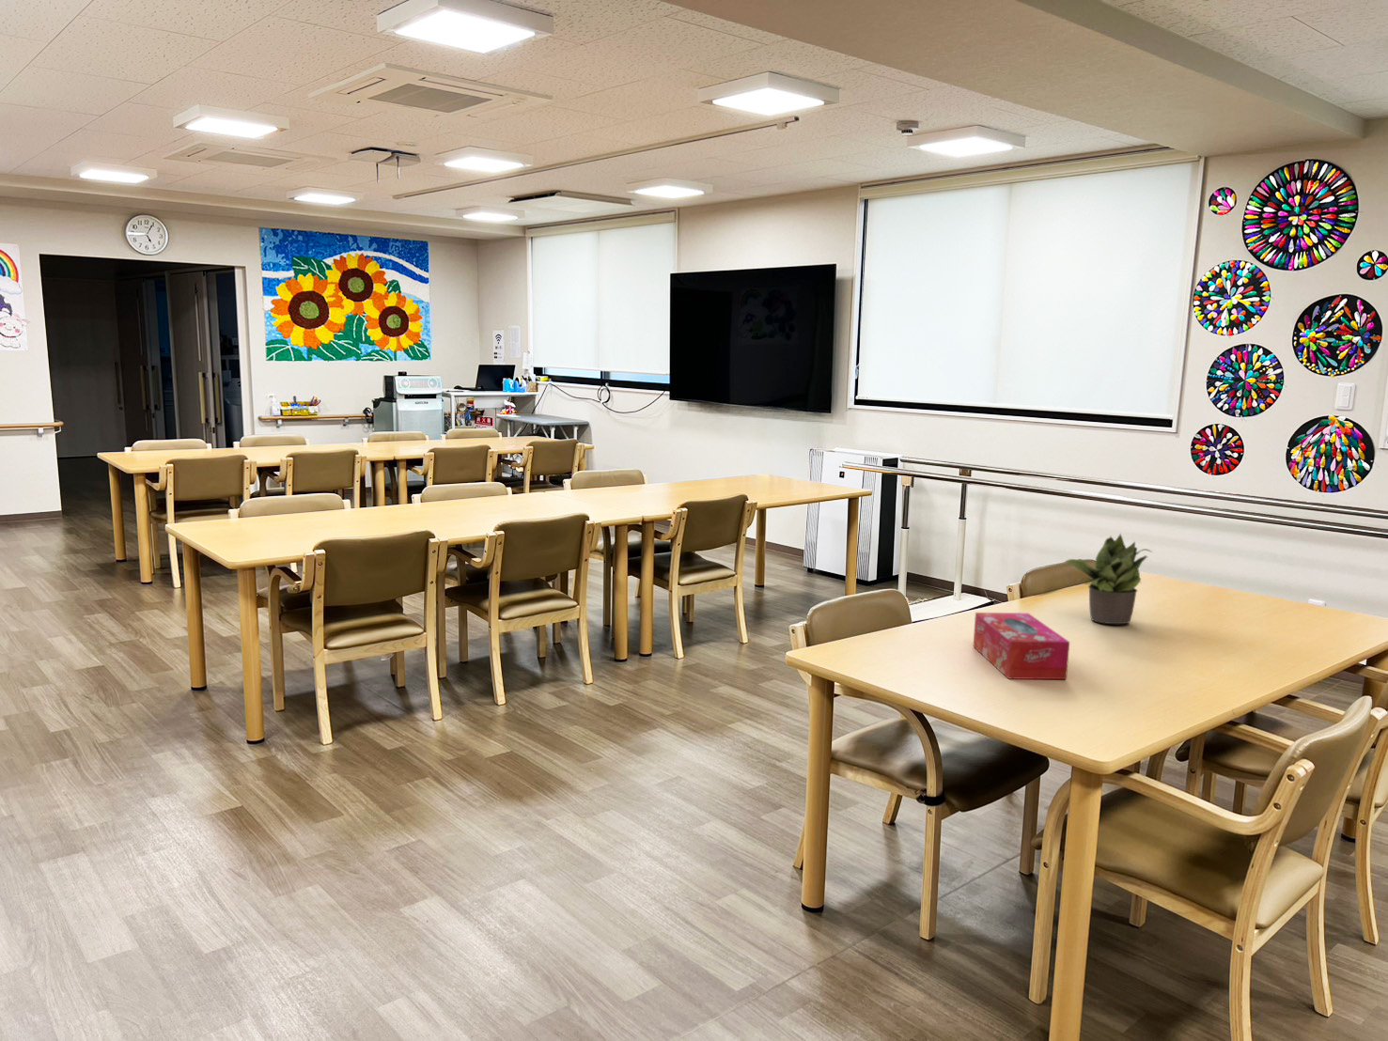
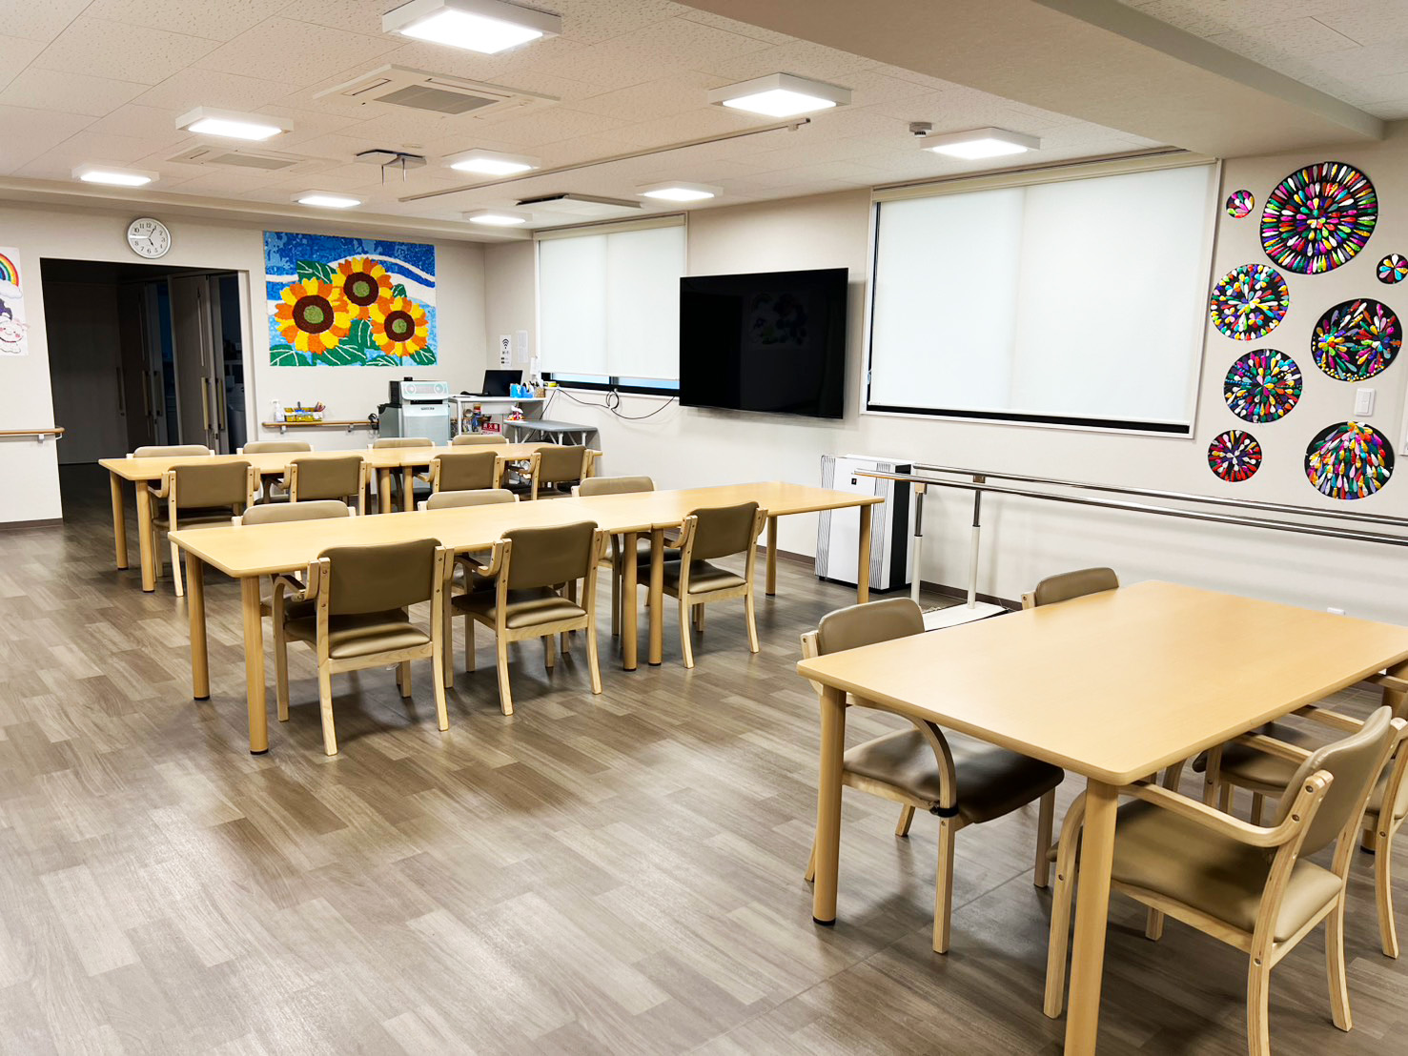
- tissue box (1018, 644)
- potted plant (1105, 577)
